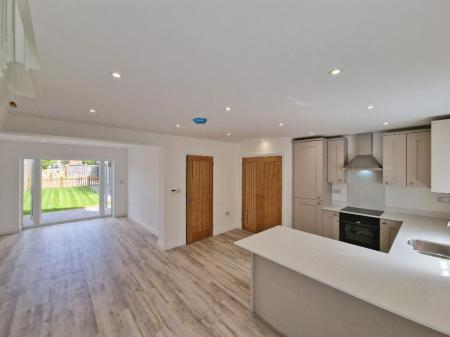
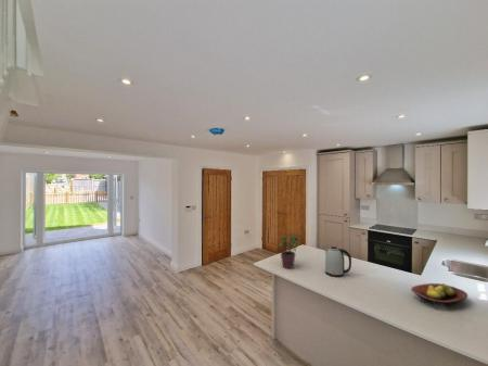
+ kettle (337, 261)
+ potted plant (288, 250)
+ fruit bowl (438, 292)
